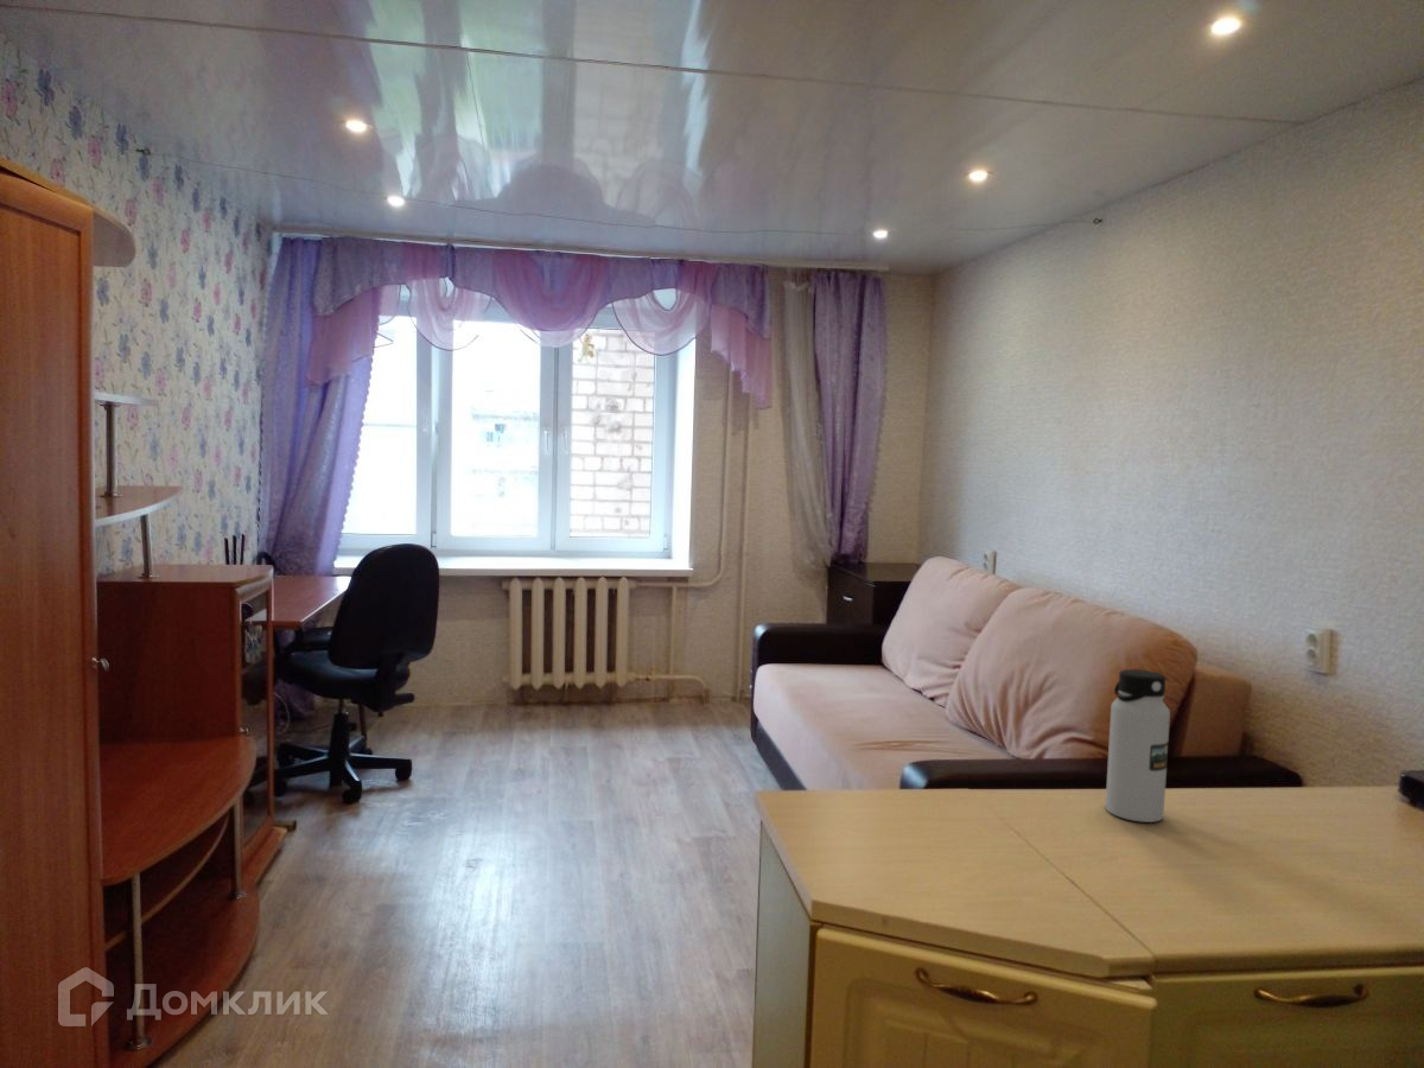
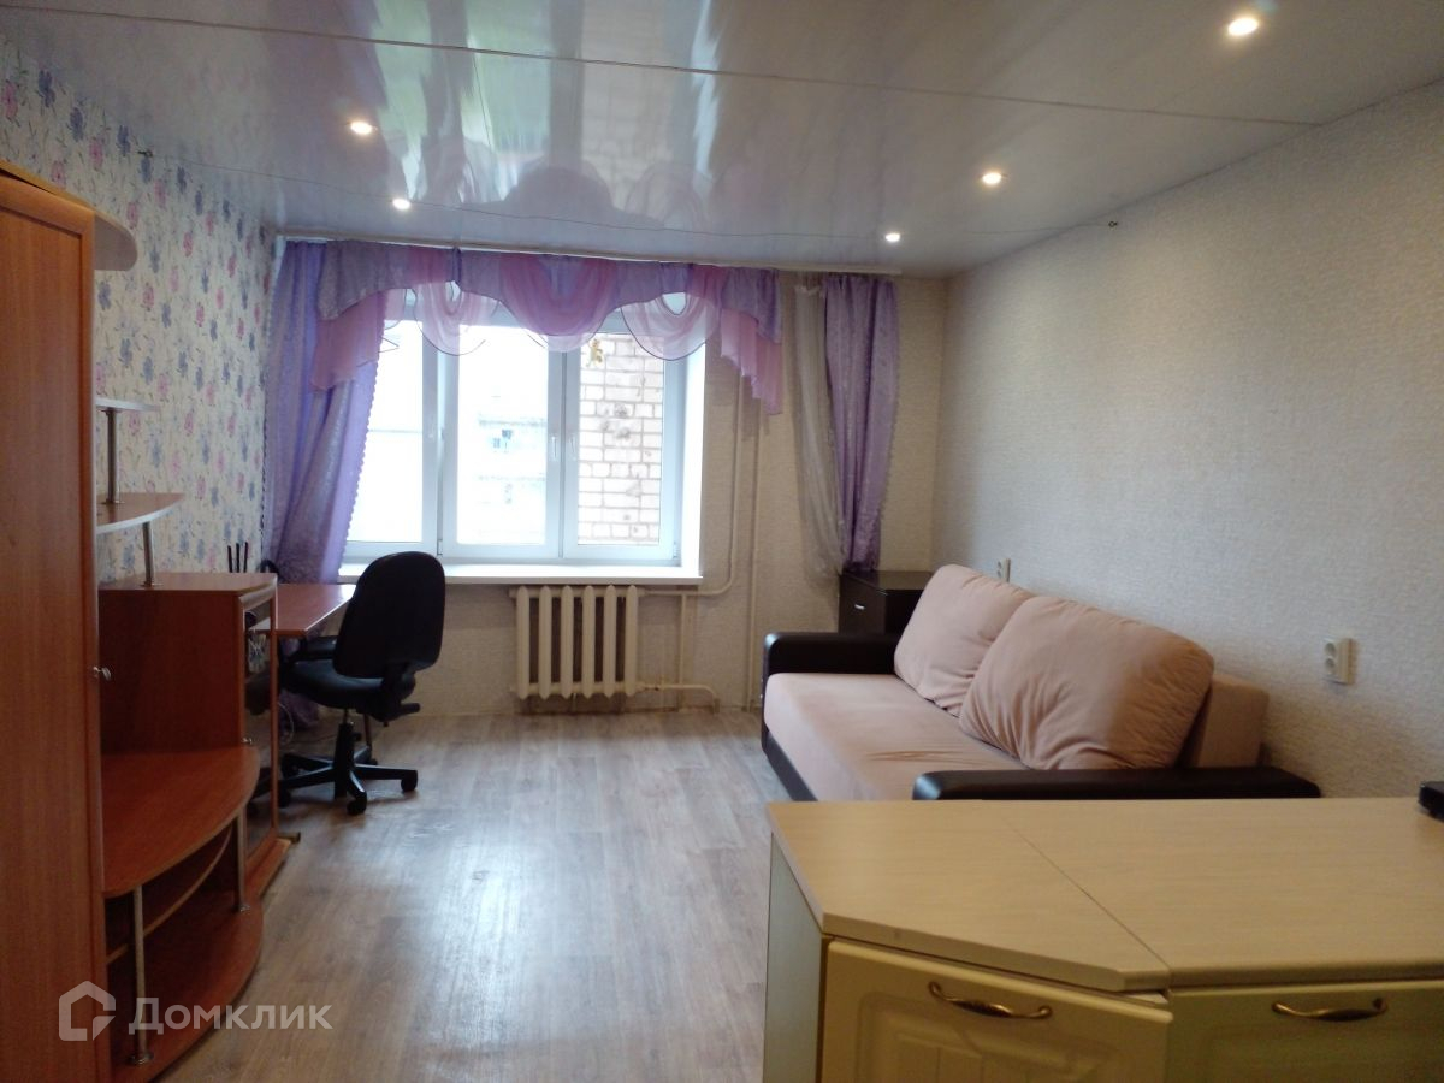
- water bottle (1138, 743)
